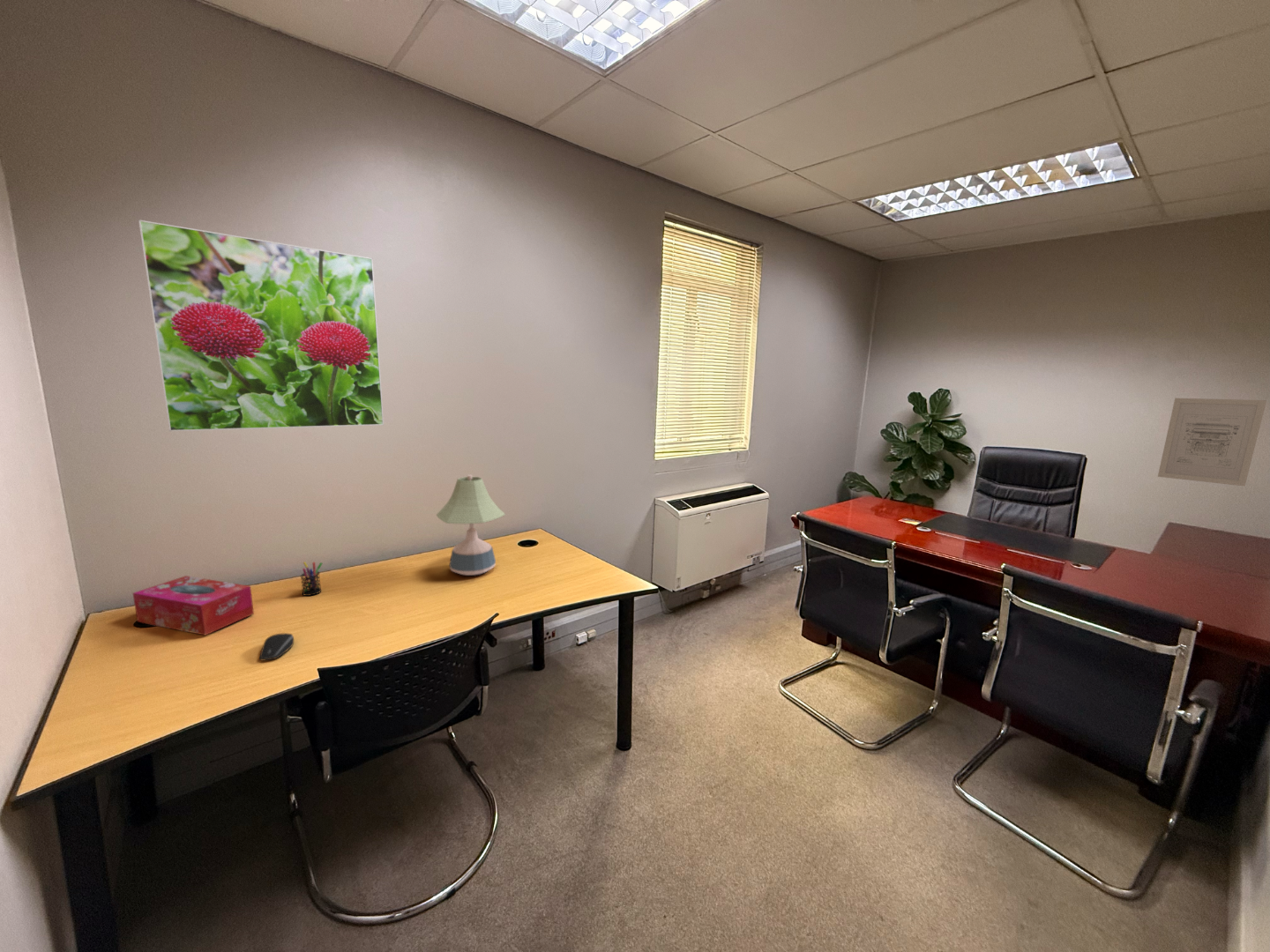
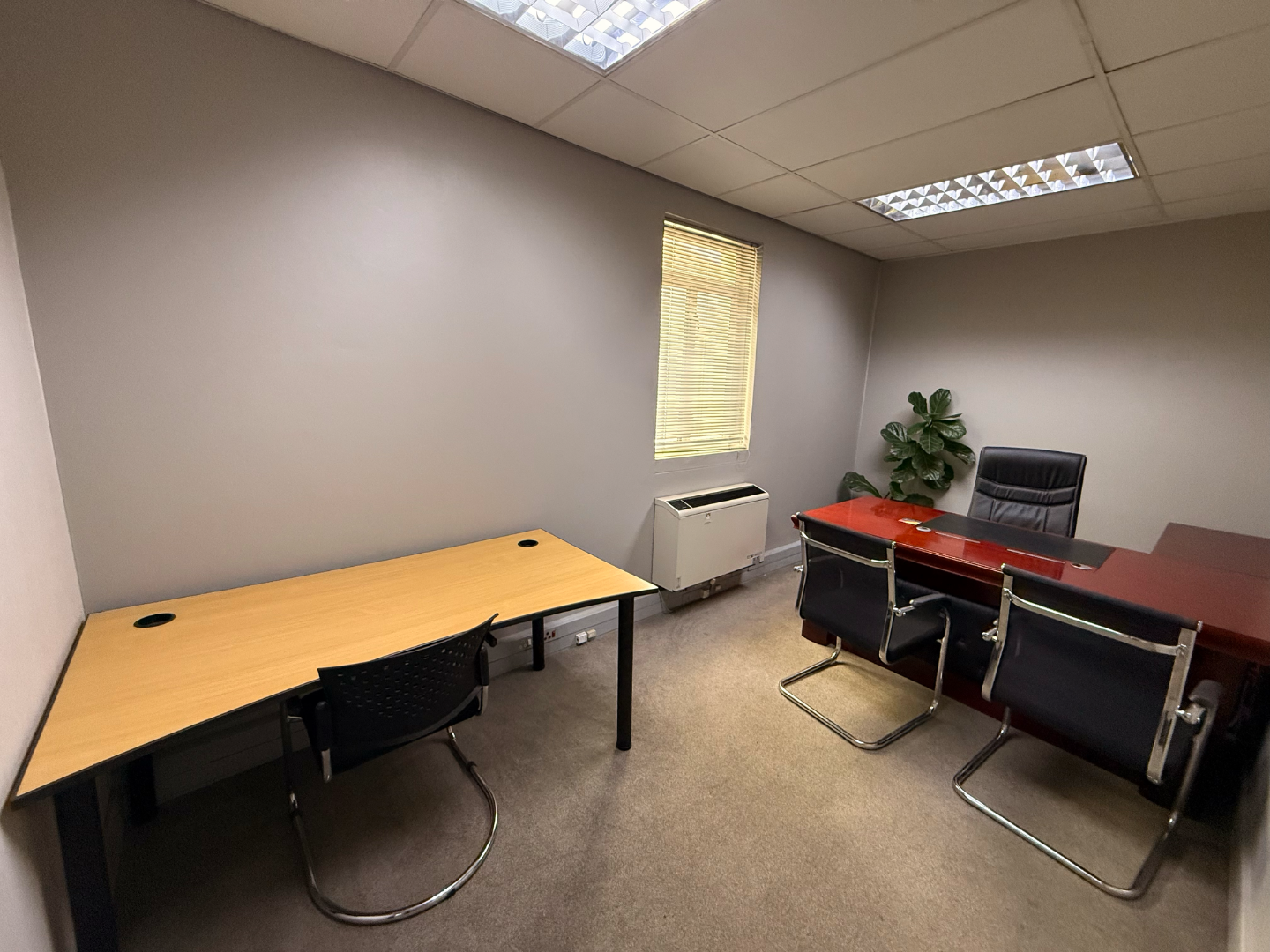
- wall art (1208, 441)
- pen holder (312, 576)
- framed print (279, 338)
- desk lamp (471, 523)
- tissue box (195, 603)
- computer mouse (276, 643)
